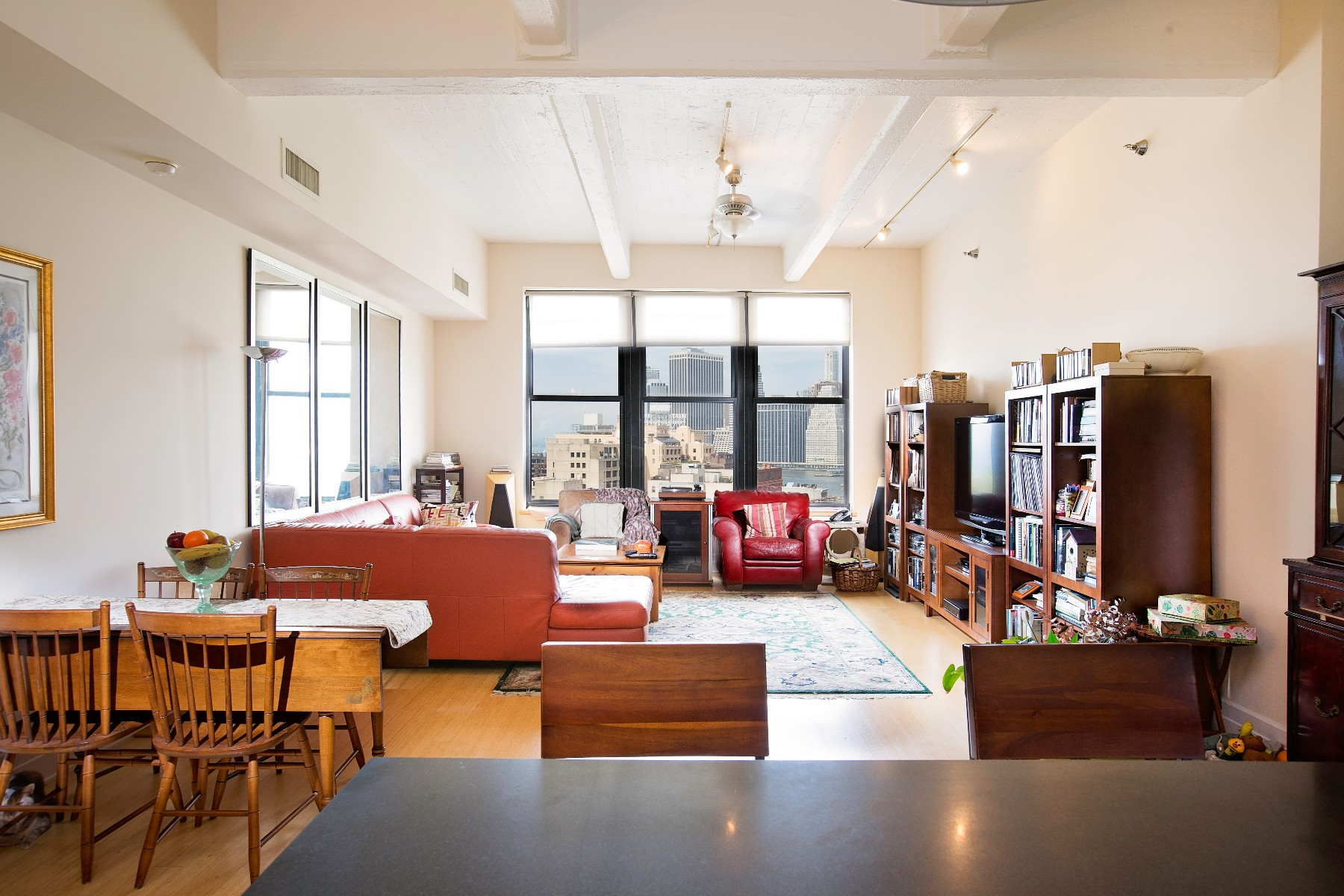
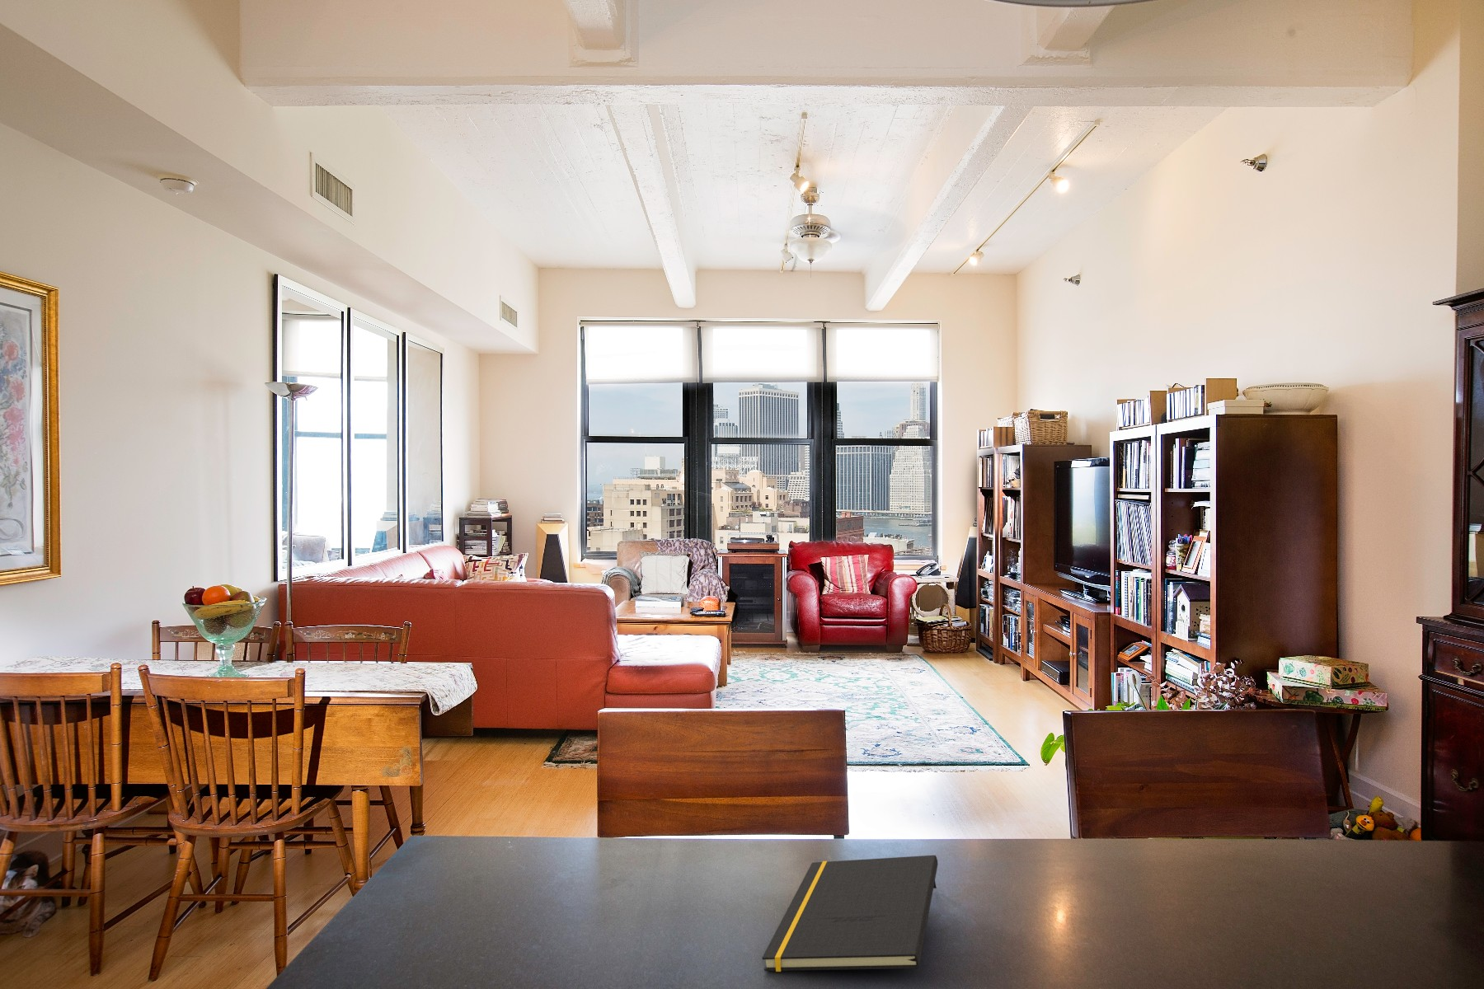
+ notepad (858, 907)
